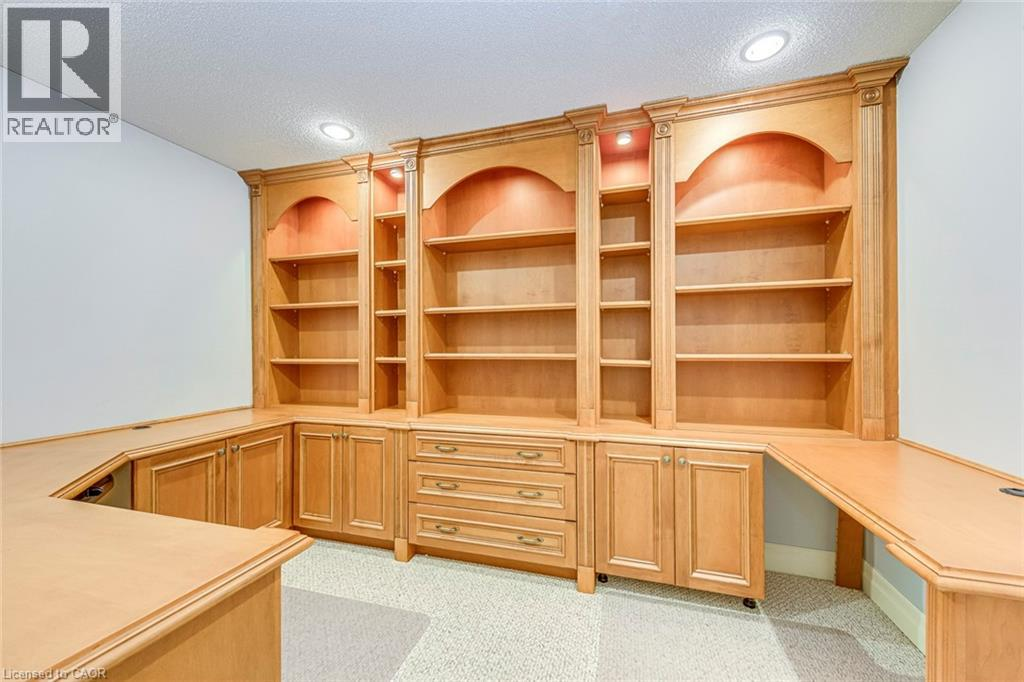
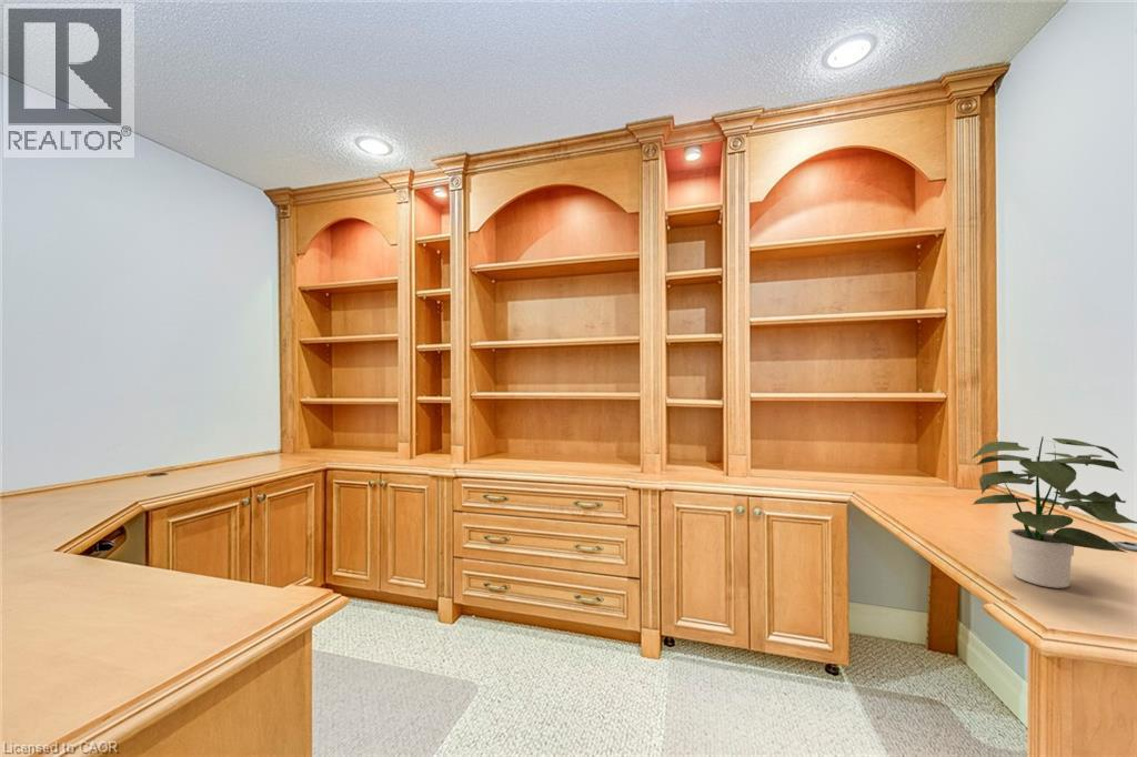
+ potted plant (1043, 507)
